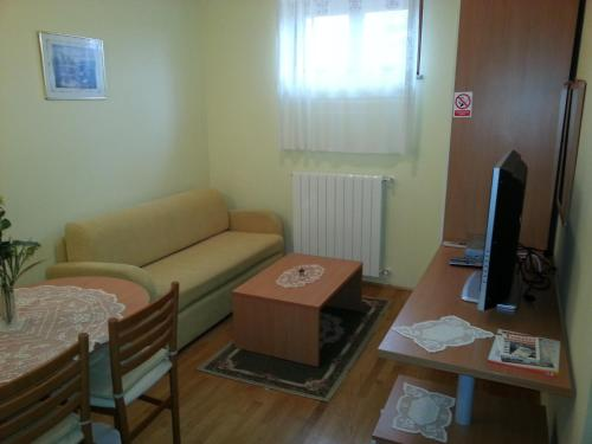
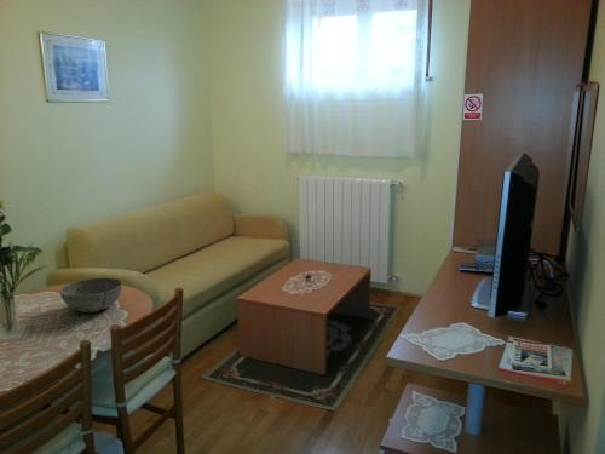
+ bowl (92, 295)
